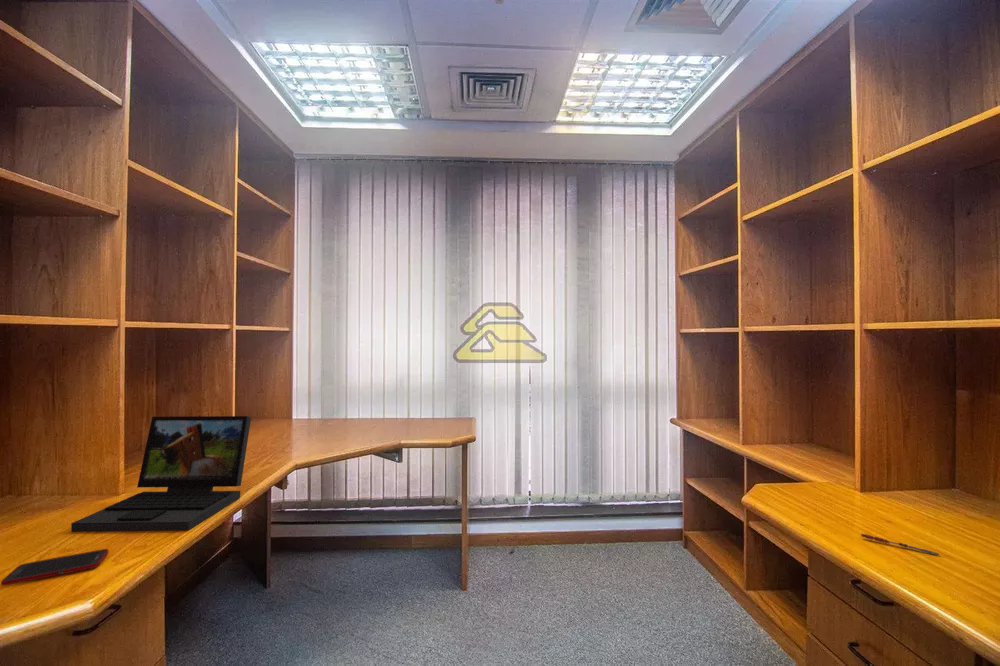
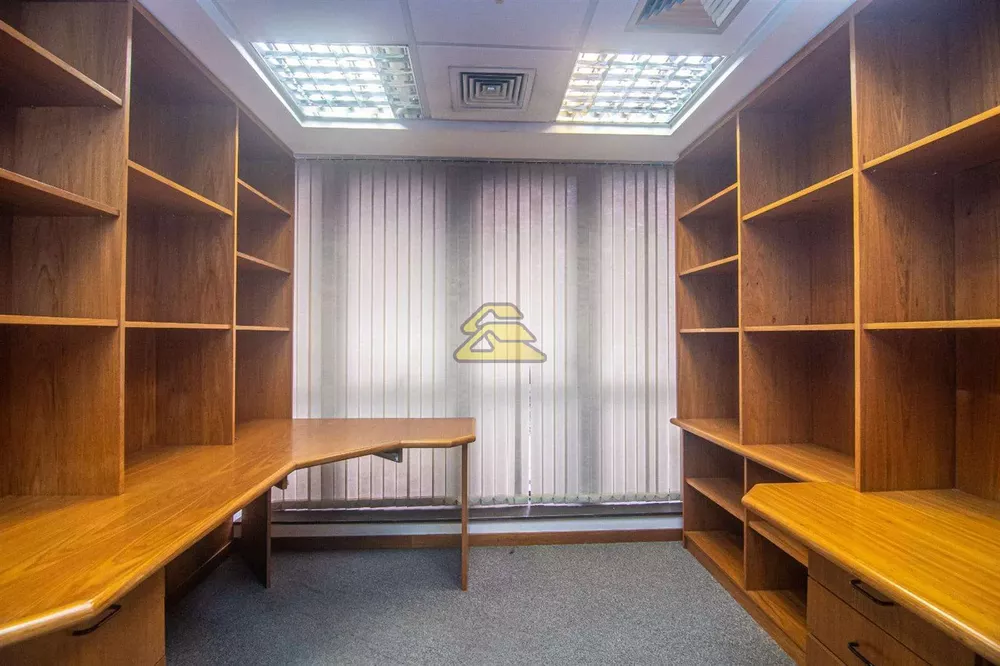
- pen (898, 543)
- laptop (171, 465)
- cell phone (58, 566)
